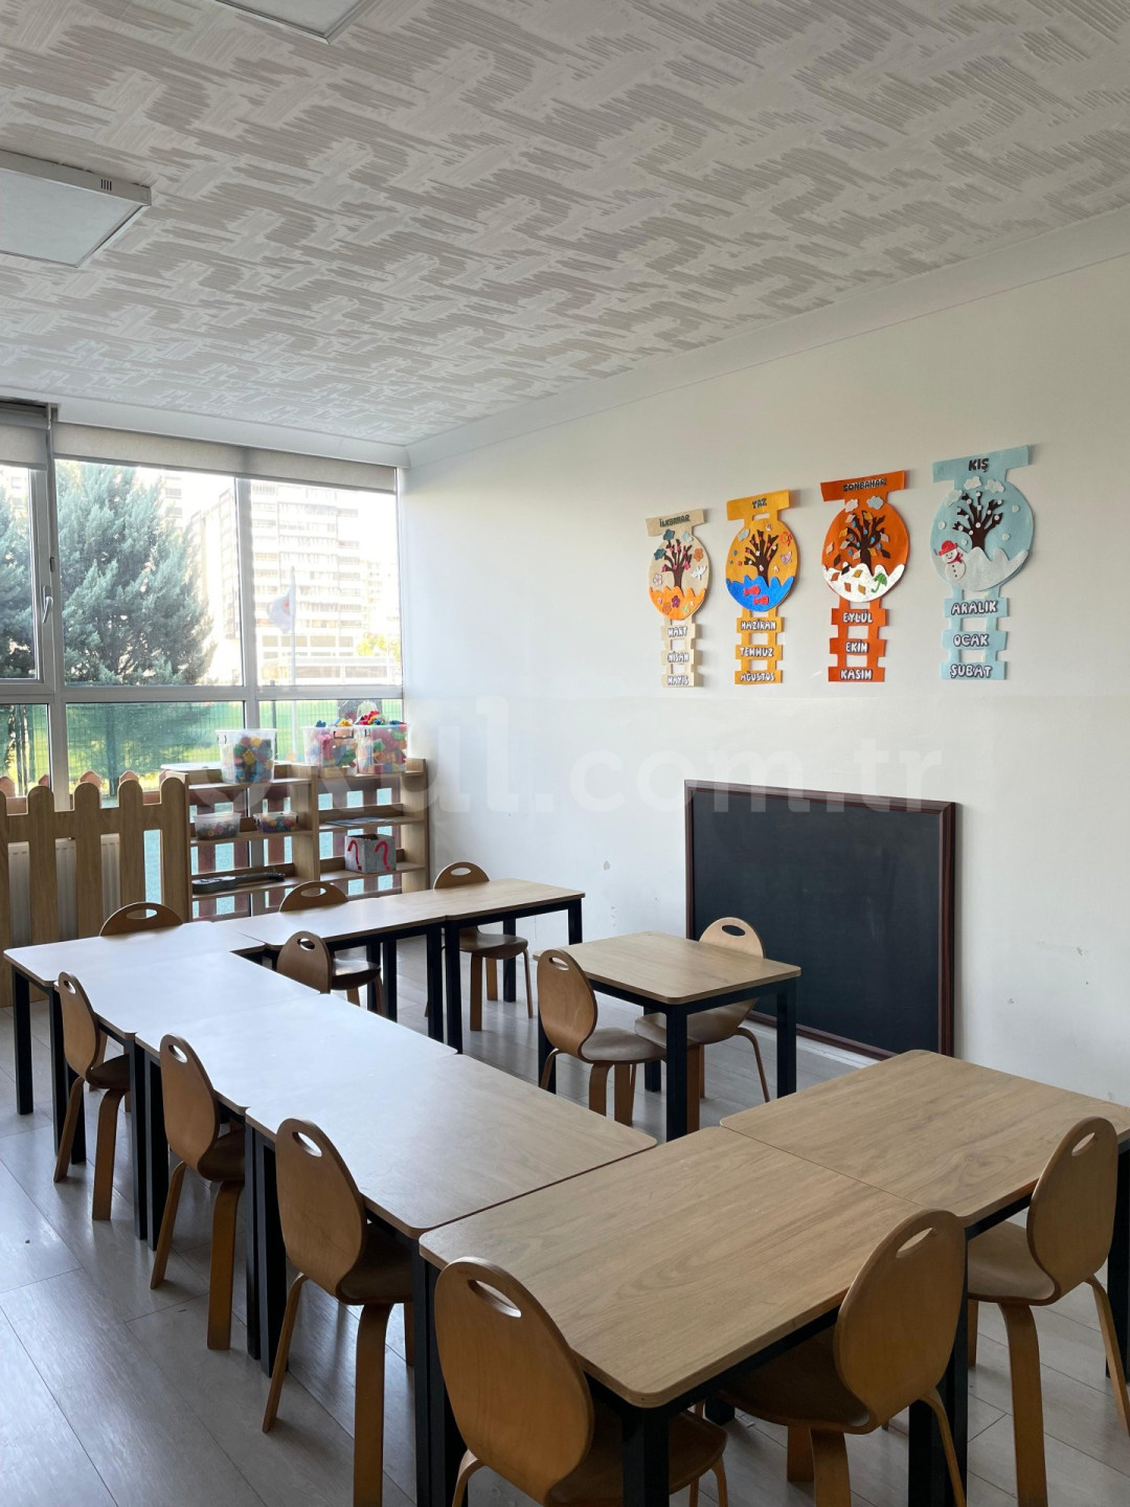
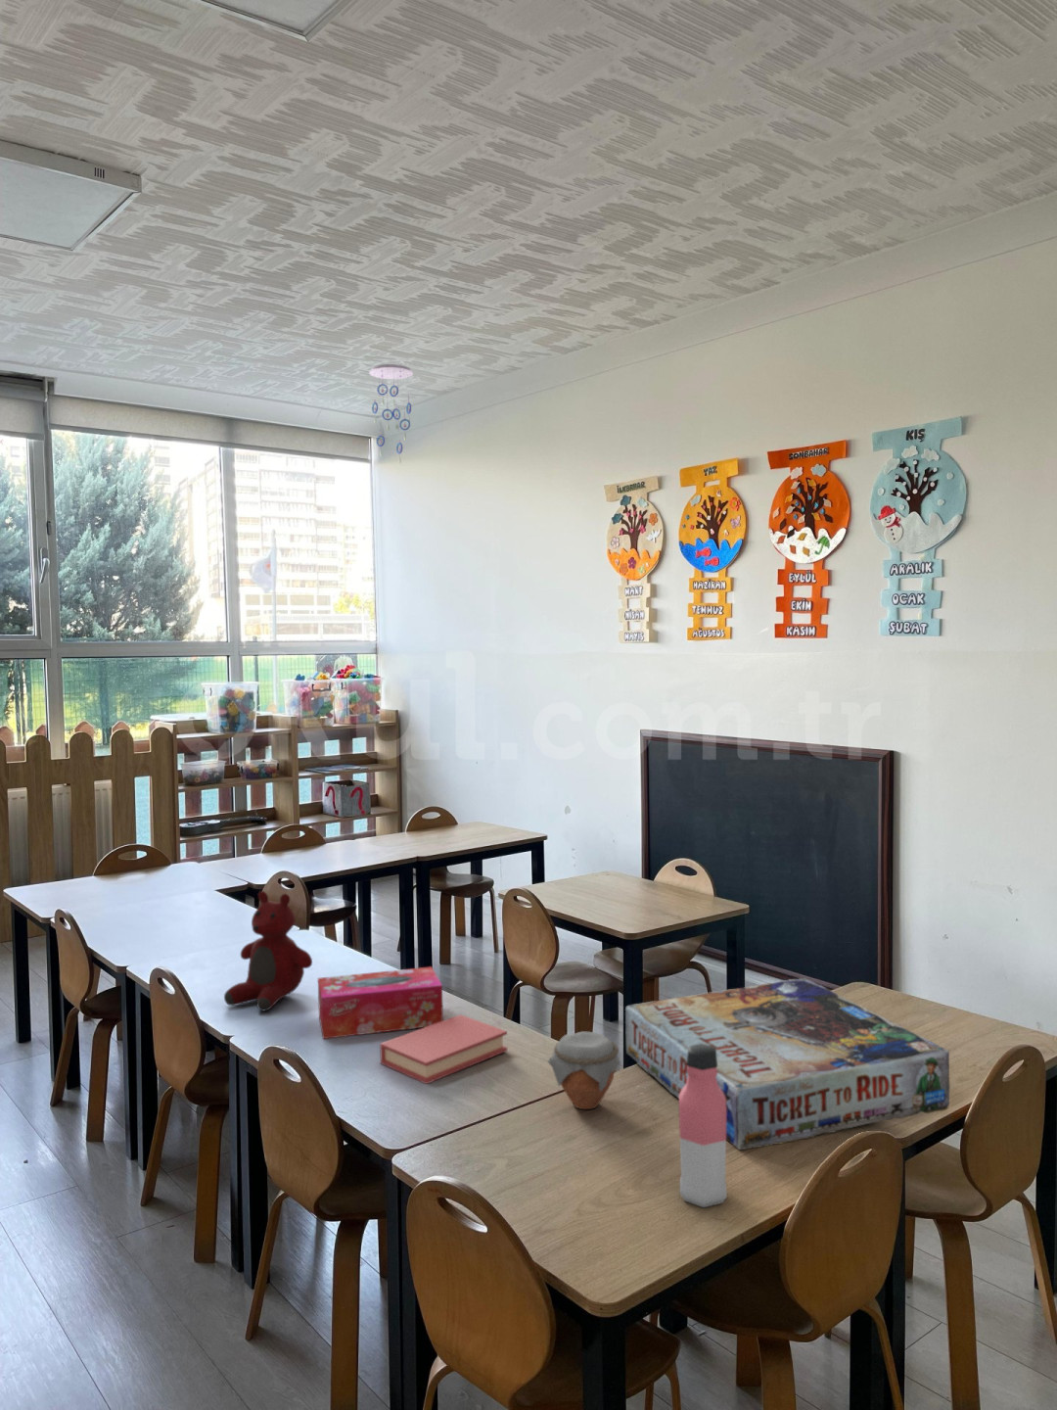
+ tissue box (379, 1000)
+ book (444, 1047)
+ water bottle (702, 1122)
+ board game (776, 1051)
+ ceiling mobile (392, 416)
+ teddy bear (264, 948)
+ jar (584, 1070)
